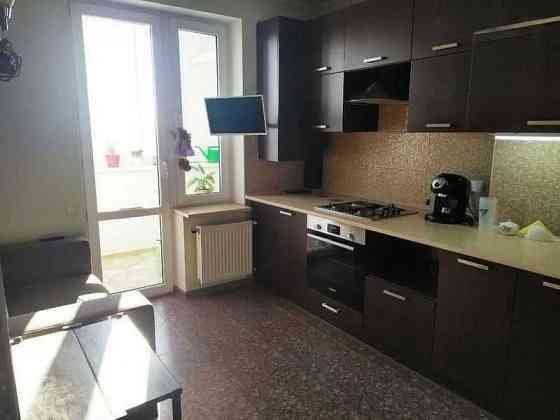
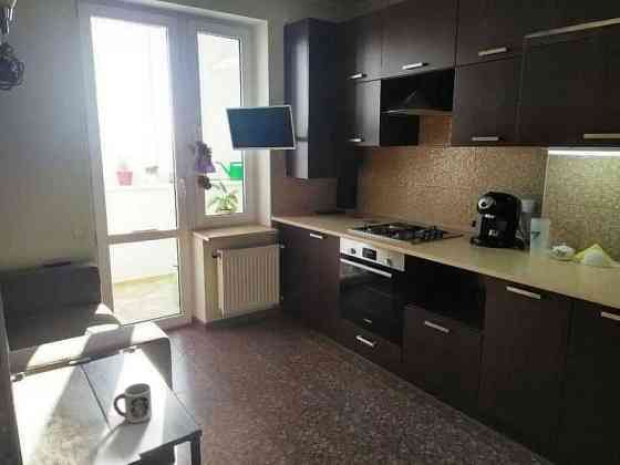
+ cup (132, 403)
